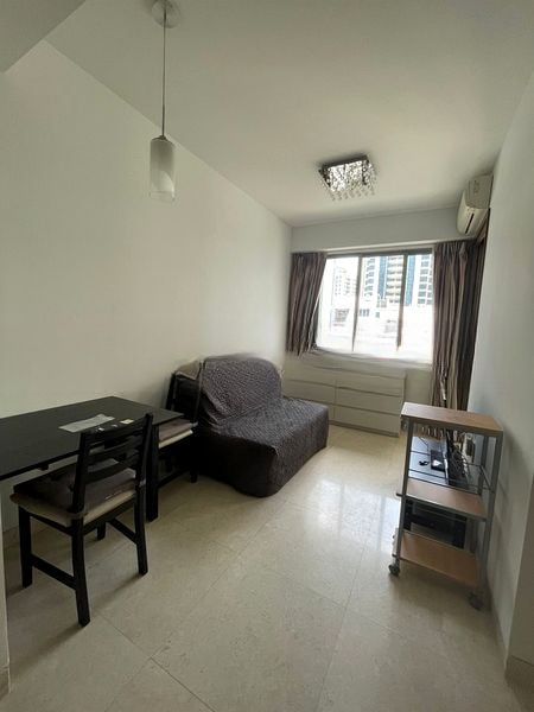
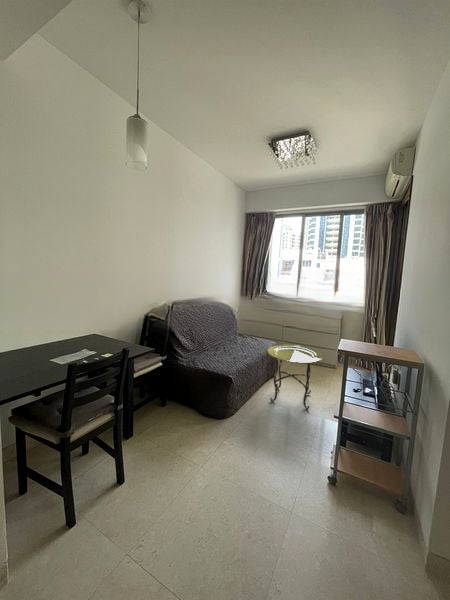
+ side table (293, 375)
